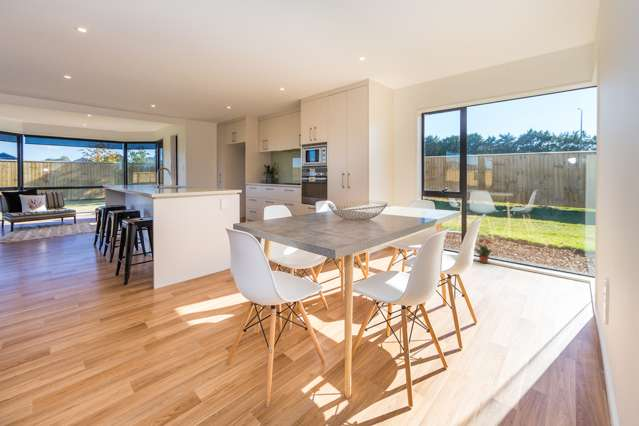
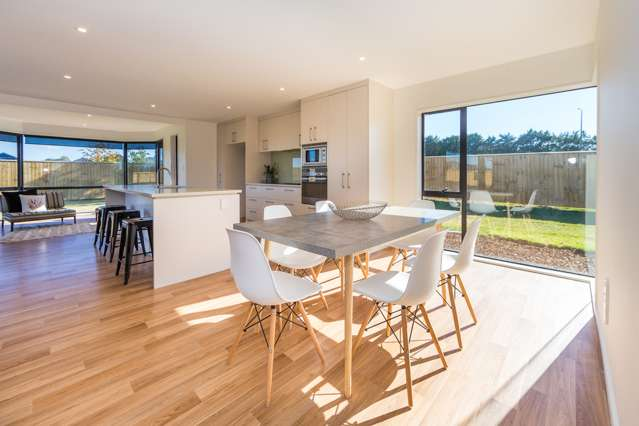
- potted plant (484, 250)
